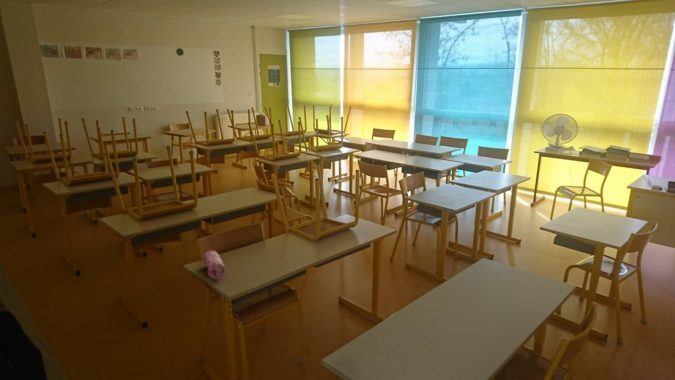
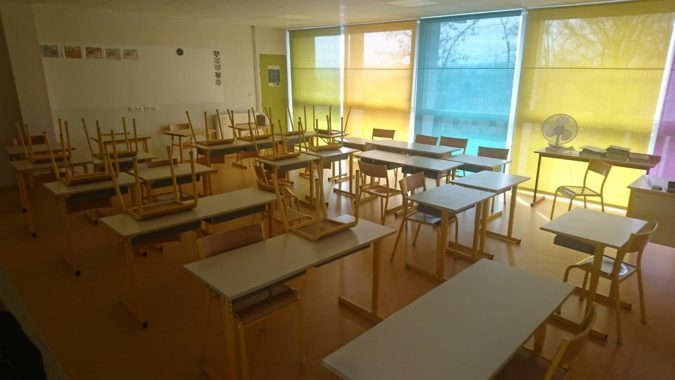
- pencil case (213, 264)
